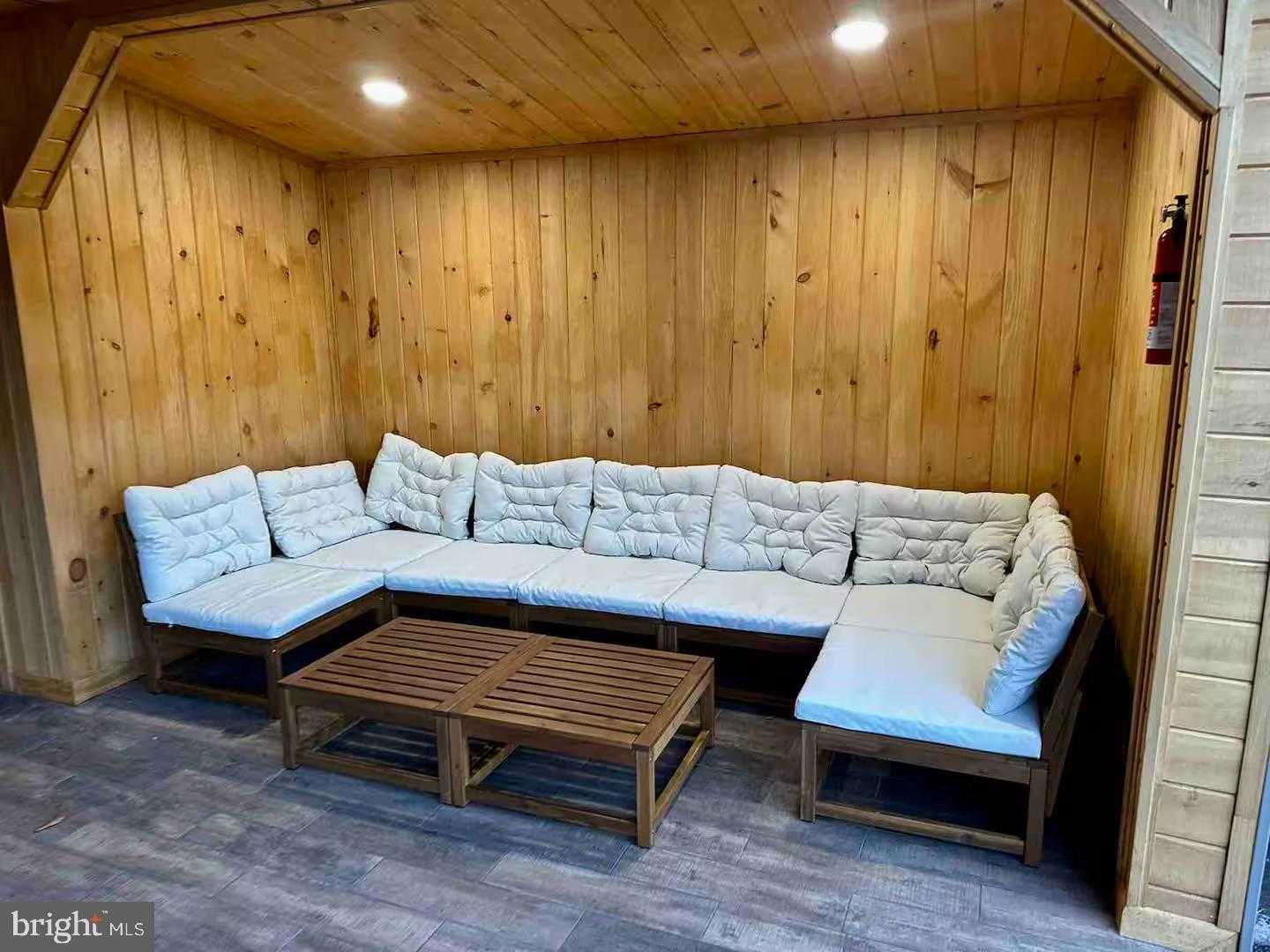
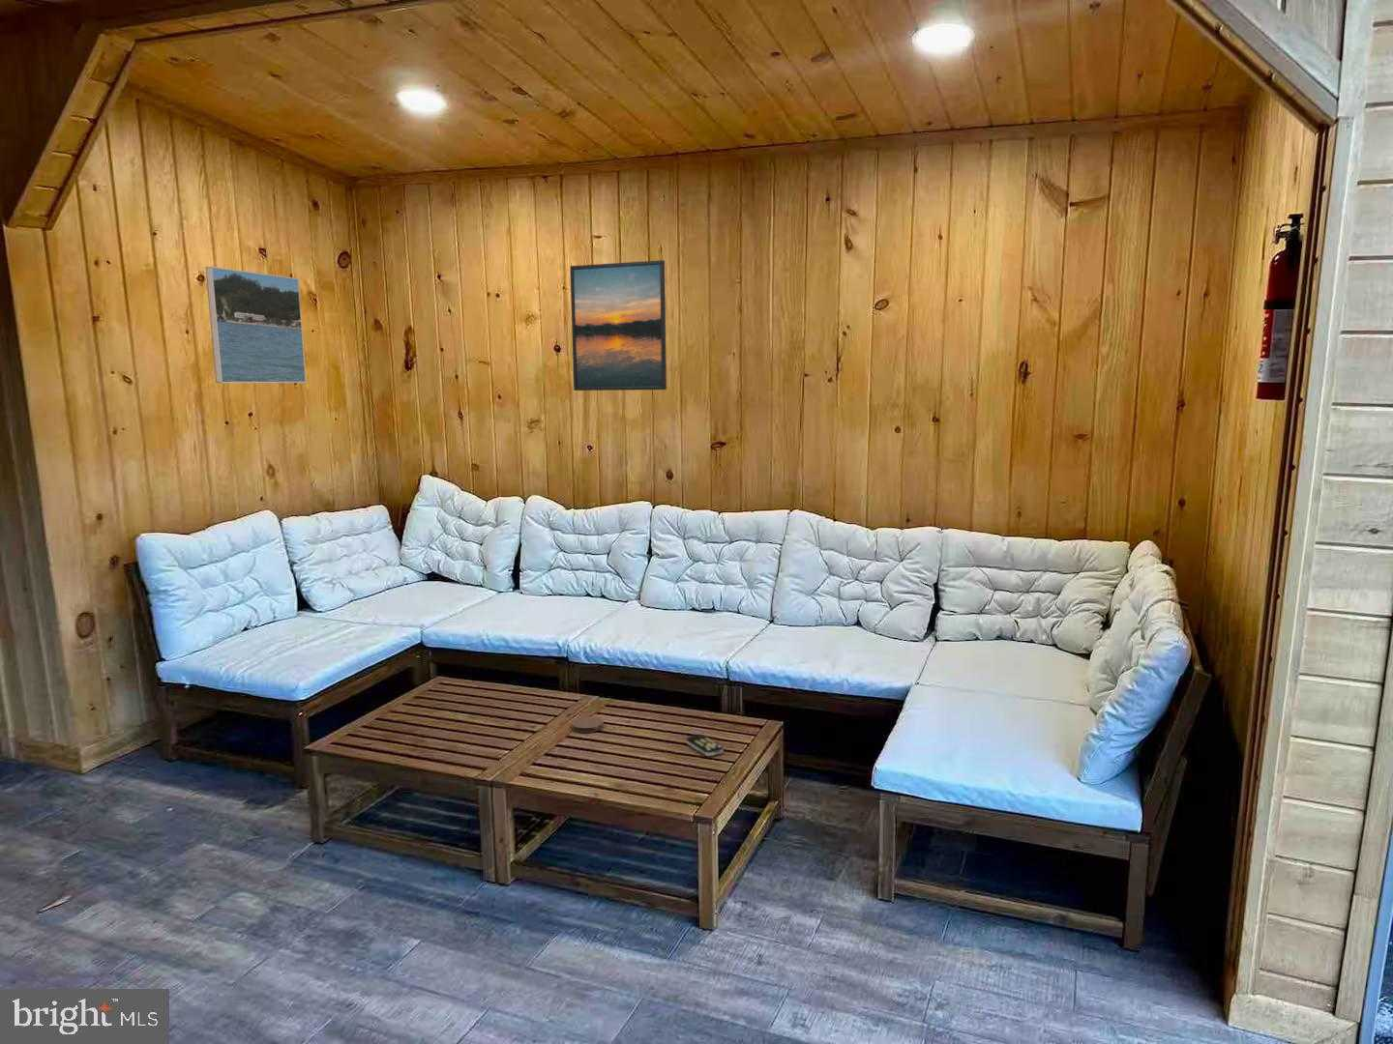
+ coaster (587, 724)
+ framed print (258, 328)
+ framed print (618, 327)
+ remote control (704, 745)
